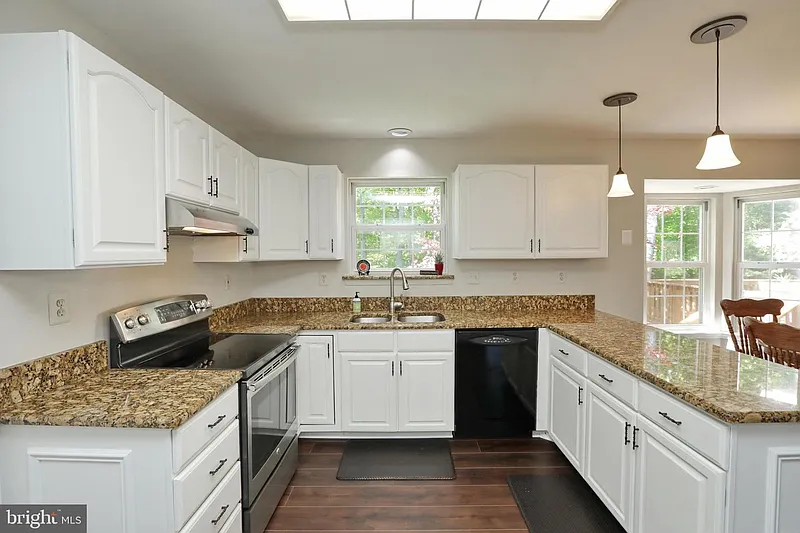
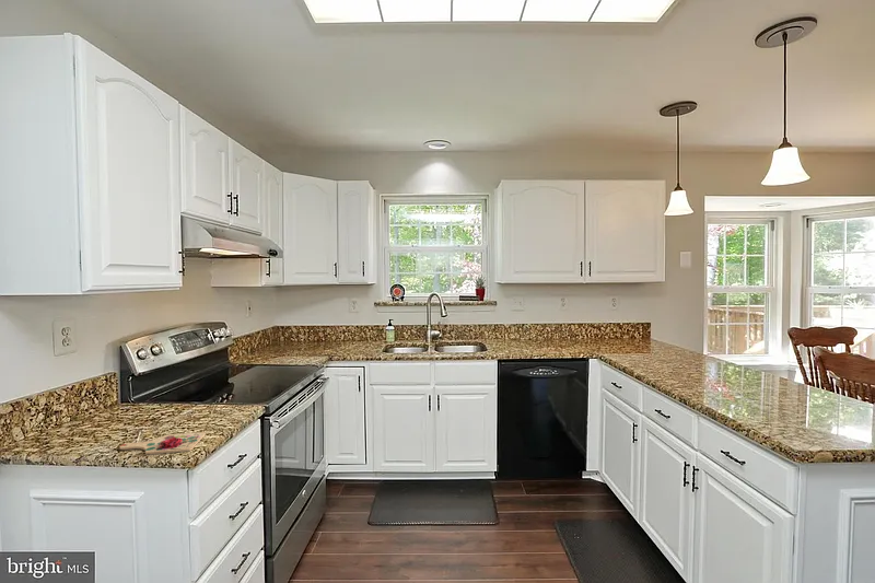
+ cutting board (160, 441)
